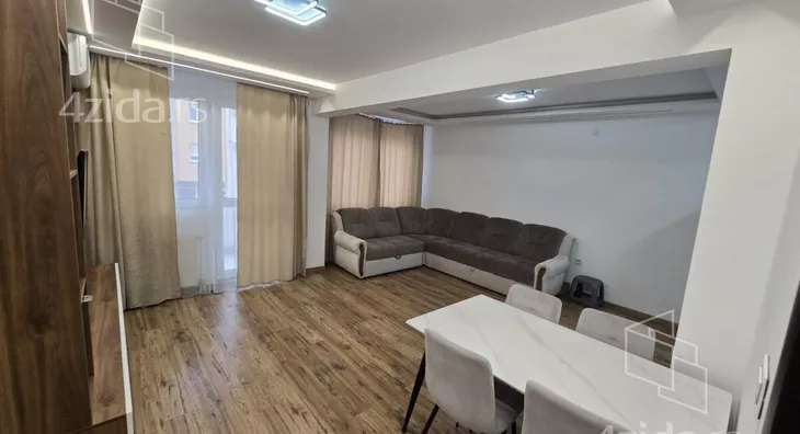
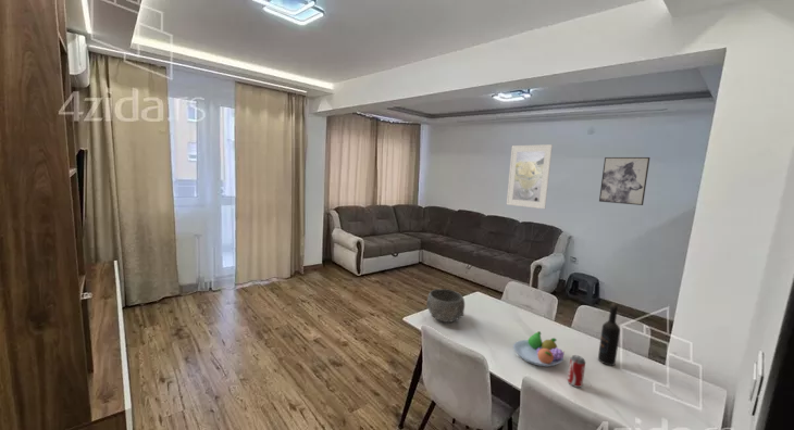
+ wall art (623, 180)
+ bowl (445, 306)
+ beverage can (576, 370)
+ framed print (528, 176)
+ fruit bowl (538, 346)
+ wine bottle (610, 332)
